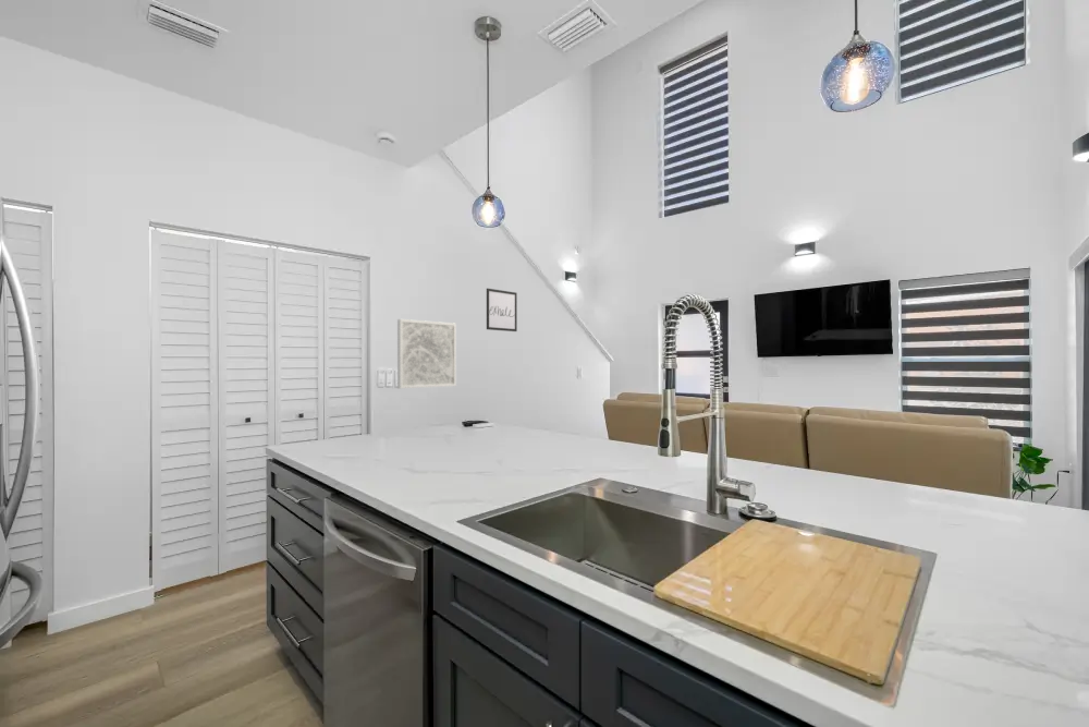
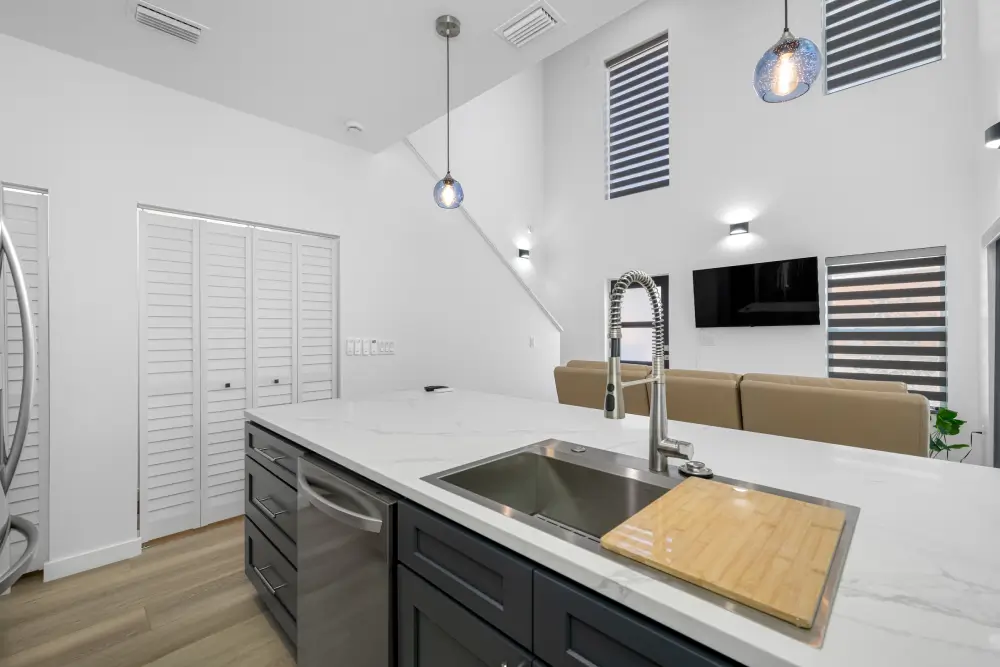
- wall art (428, 354)
- wall art (502, 310)
